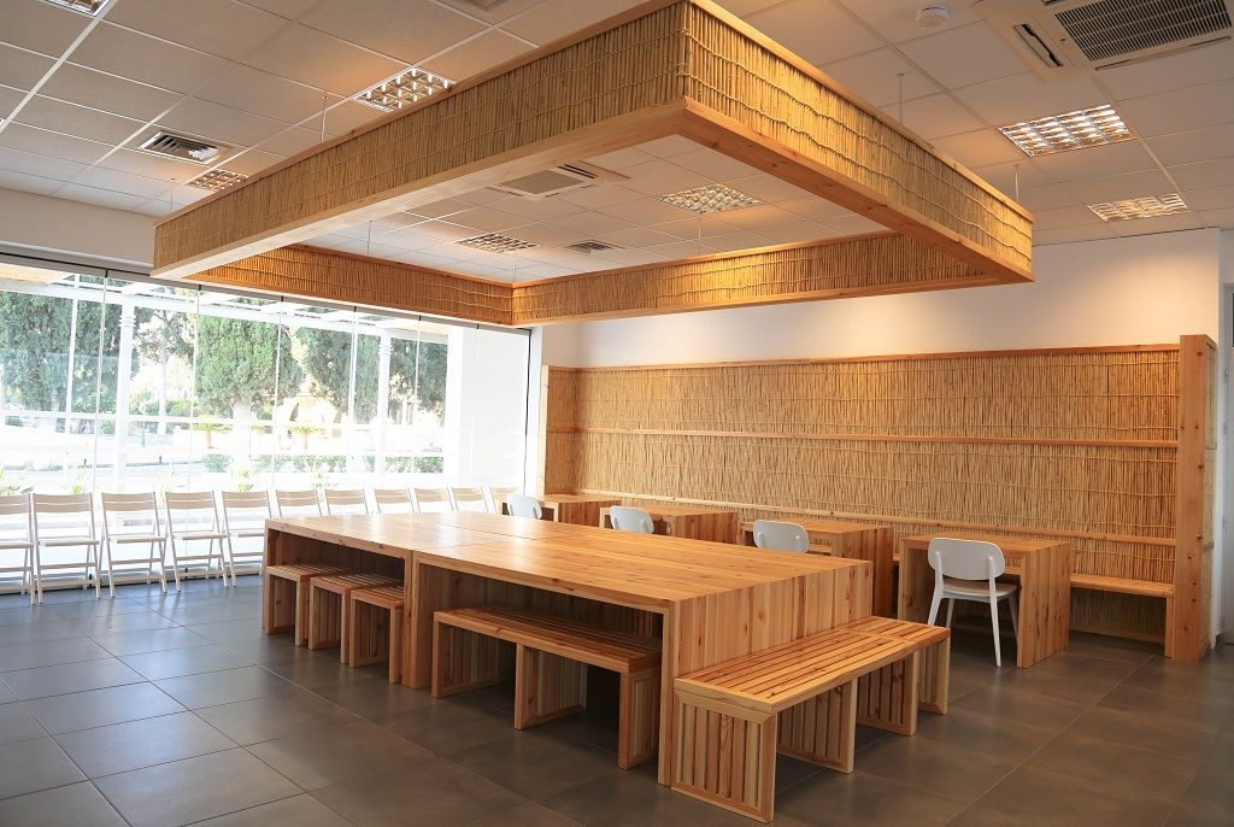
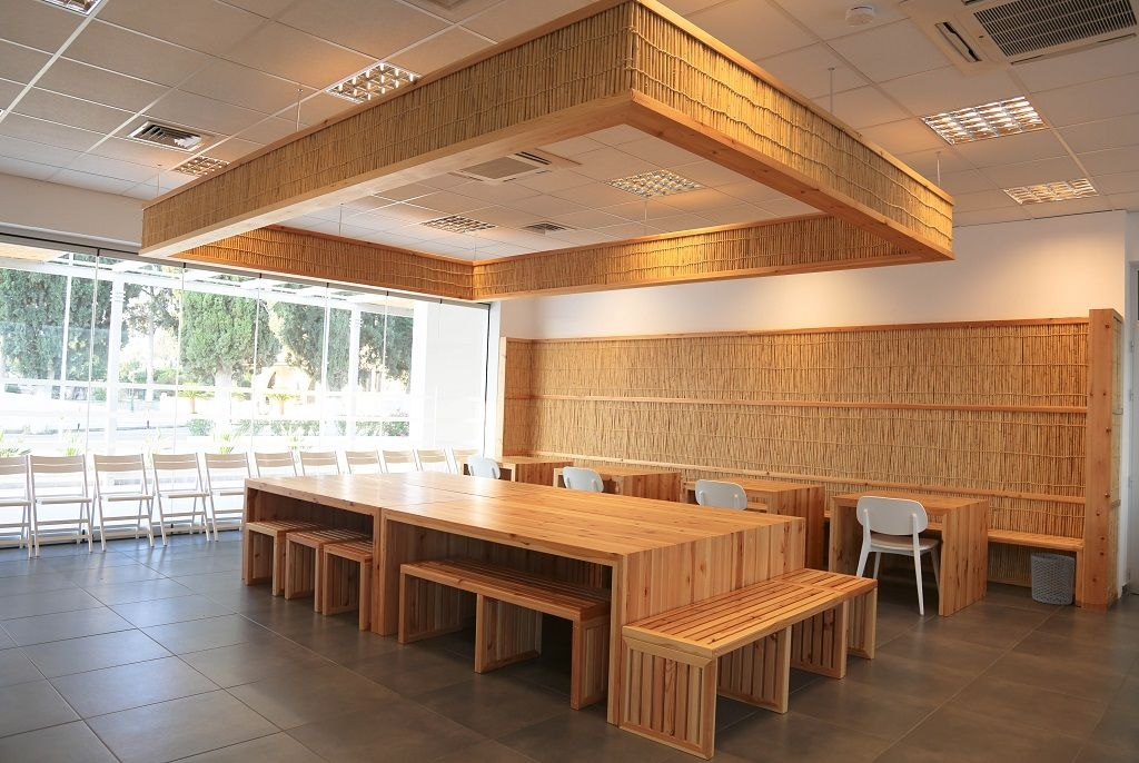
+ waste bin (1051, 578)
